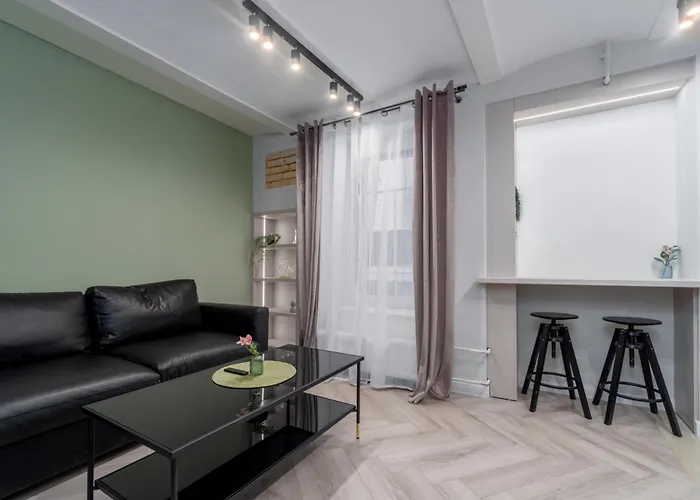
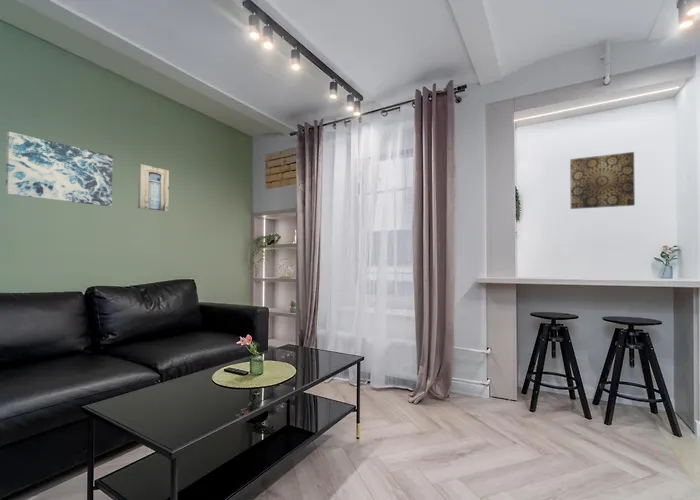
+ wall art (64, 173)
+ wall art (601, 181)
+ wall art (153, 188)
